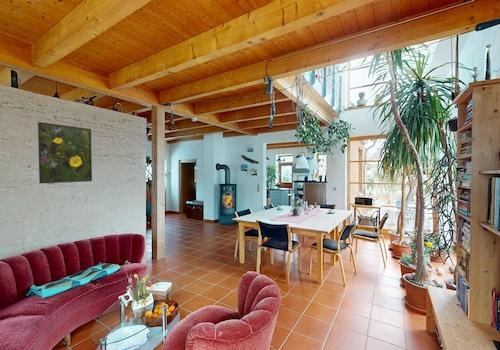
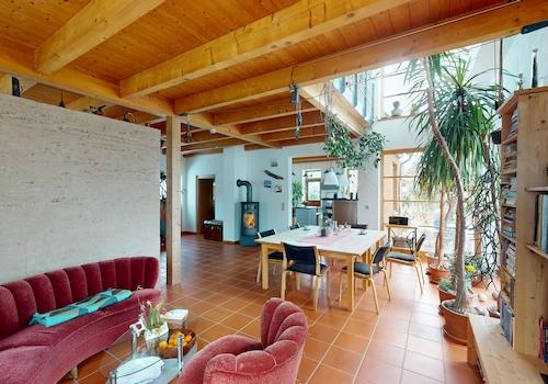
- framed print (67, 154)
